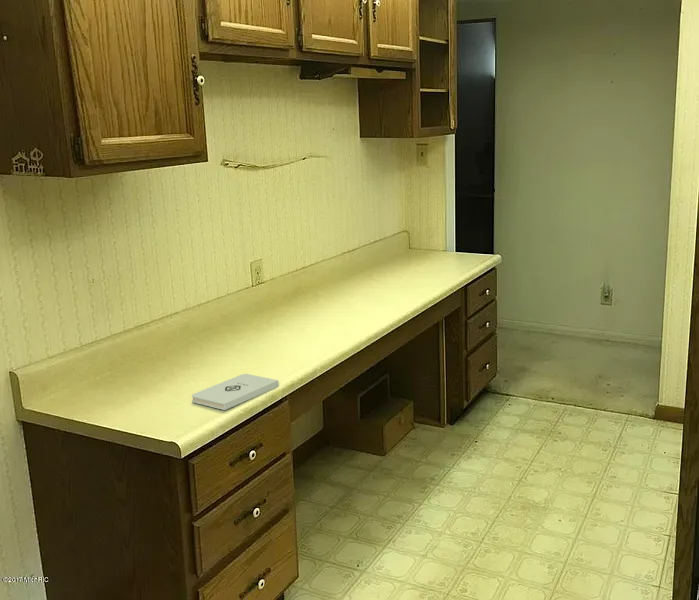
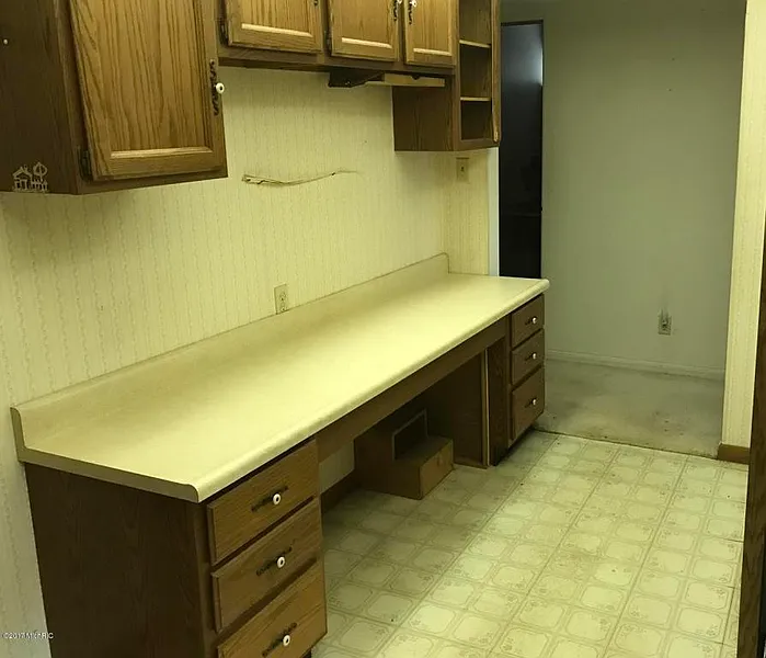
- notepad (235, 390)
